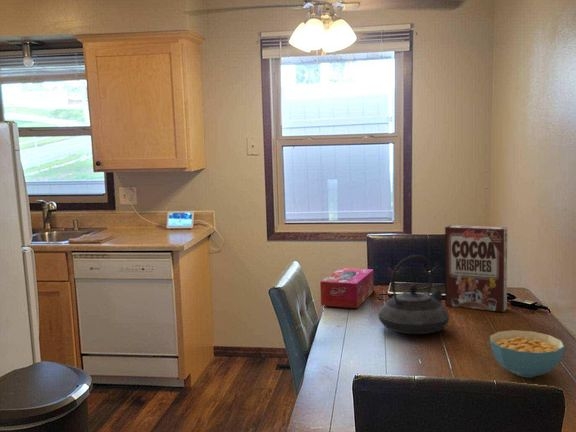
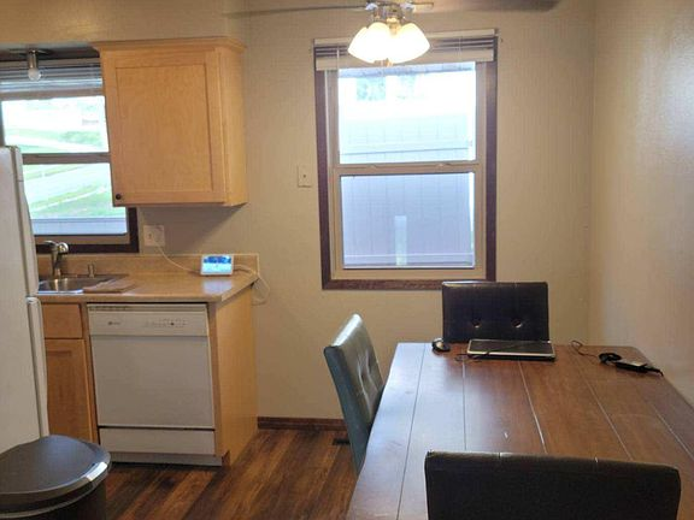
- cereal box (475, 267)
- teapot (415, 291)
- cereal bowl (525, 357)
- tissue box (348, 286)
